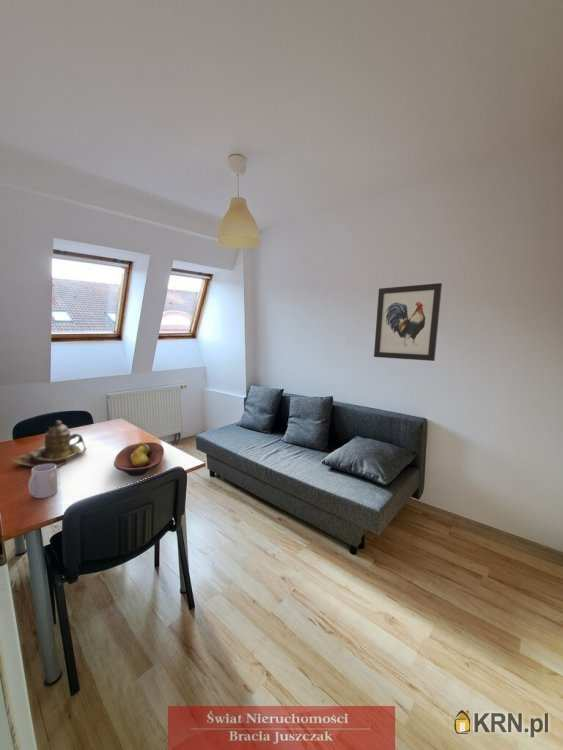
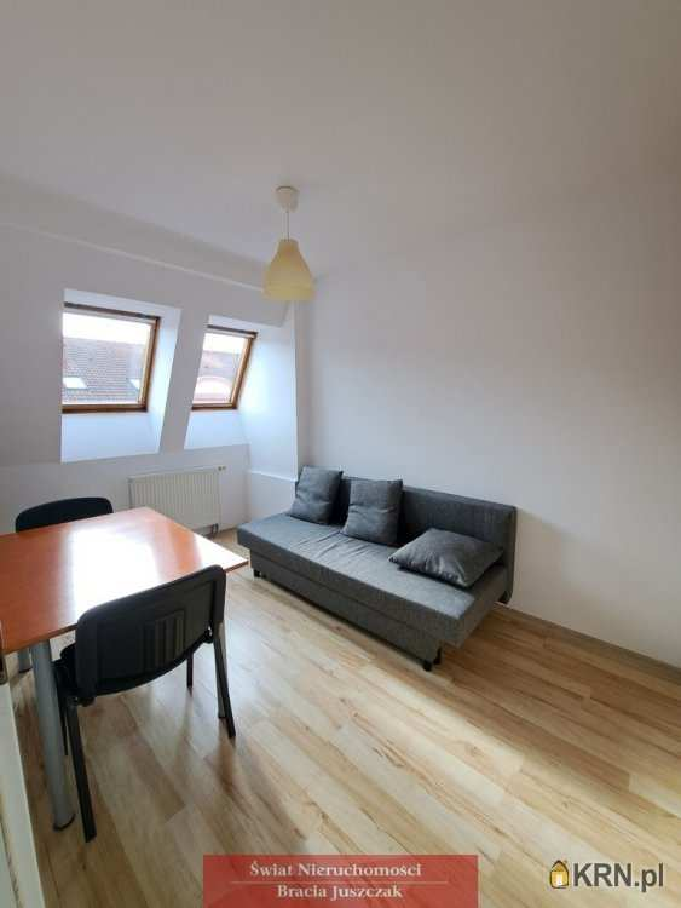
- teapot (51, 440)
- wall art (405, 323)
- mug (41, 481)
- fruit bowl (140, 455)
